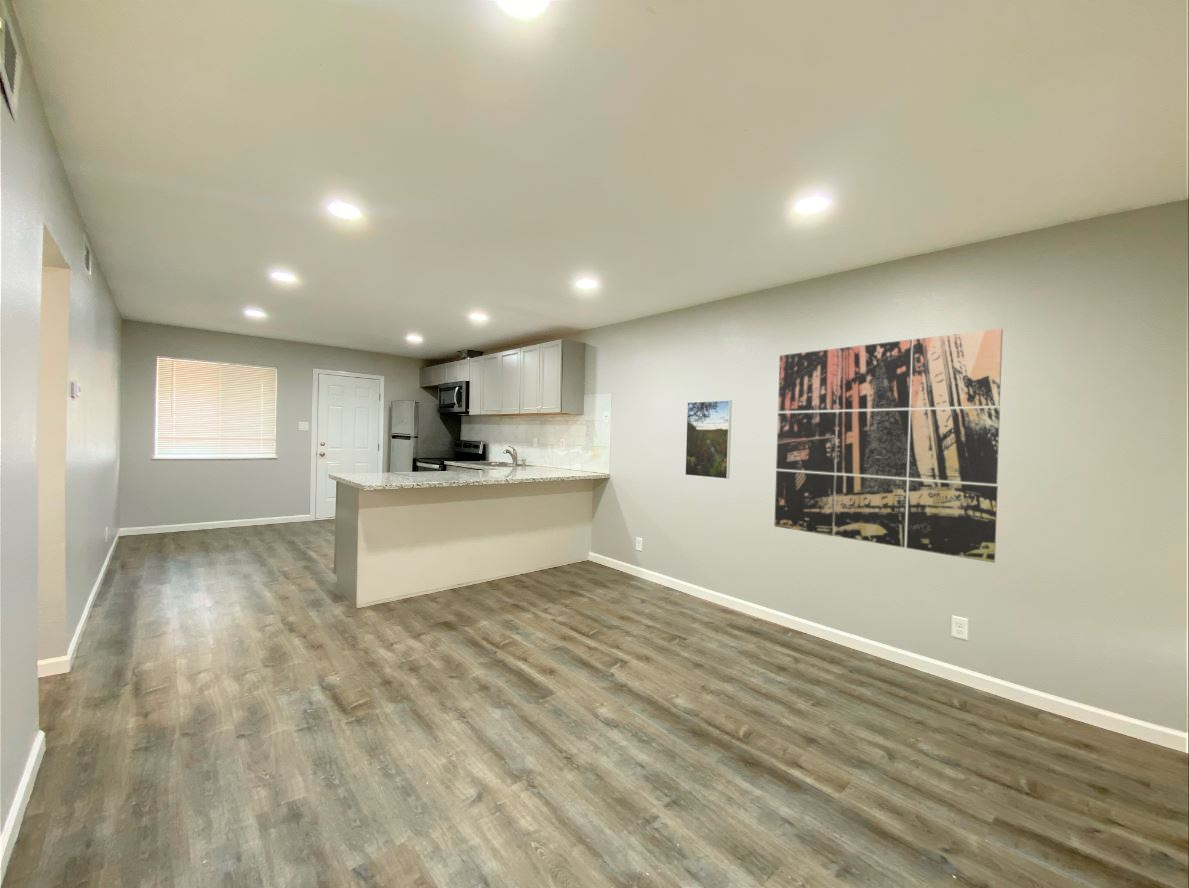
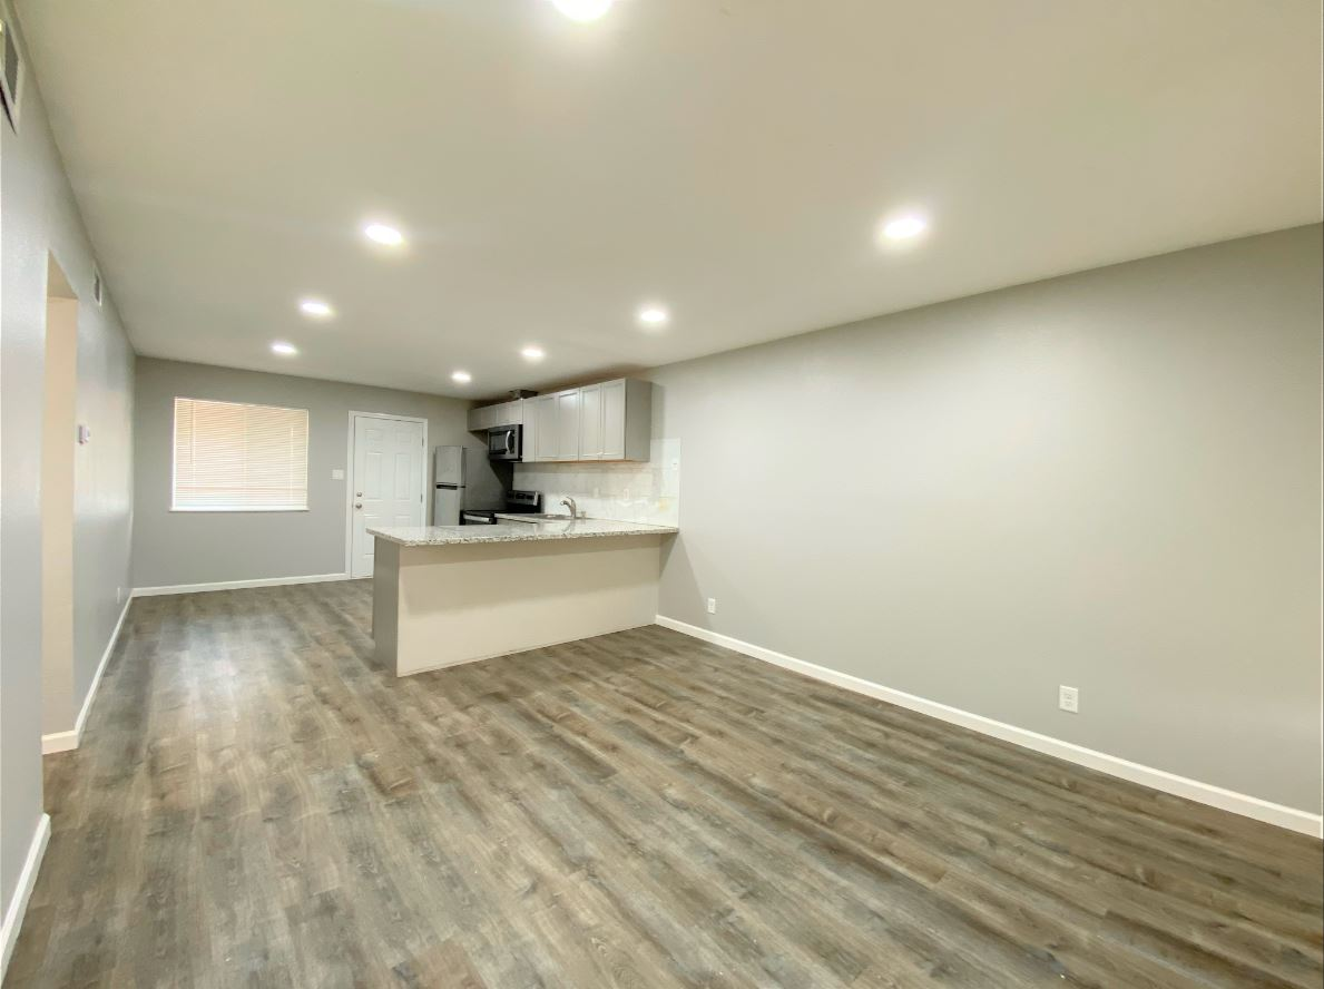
- wall art (870, 443)
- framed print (707, 439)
